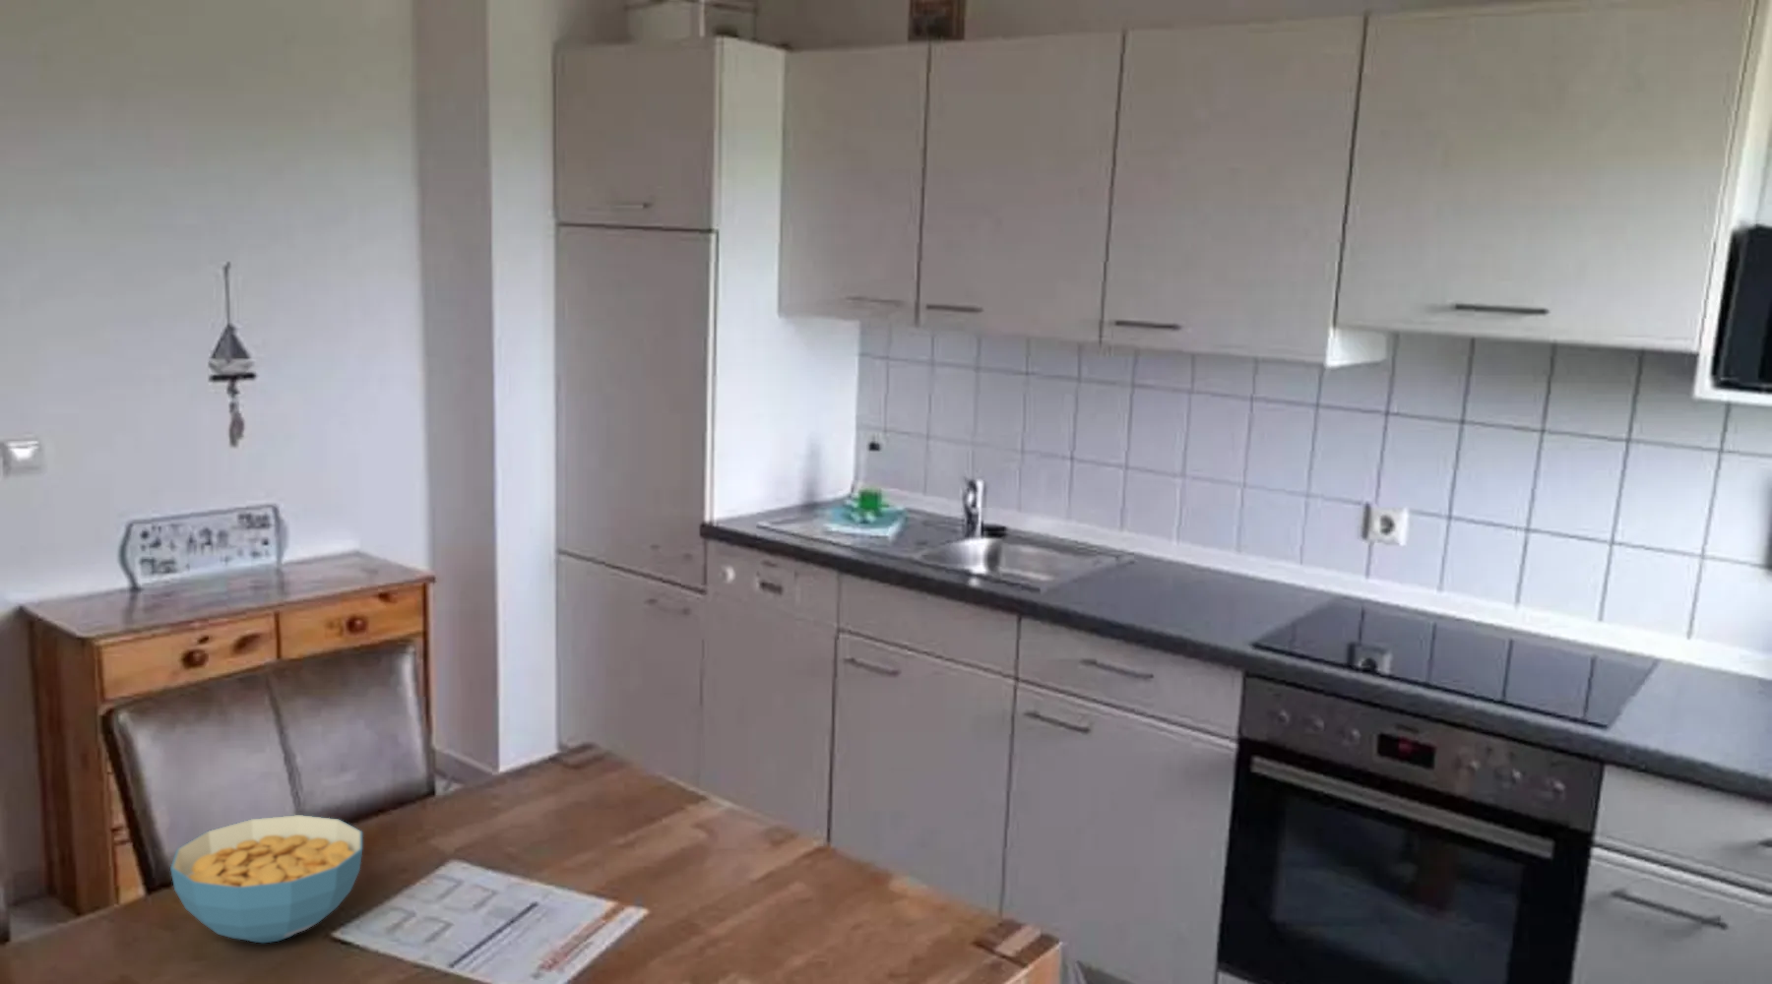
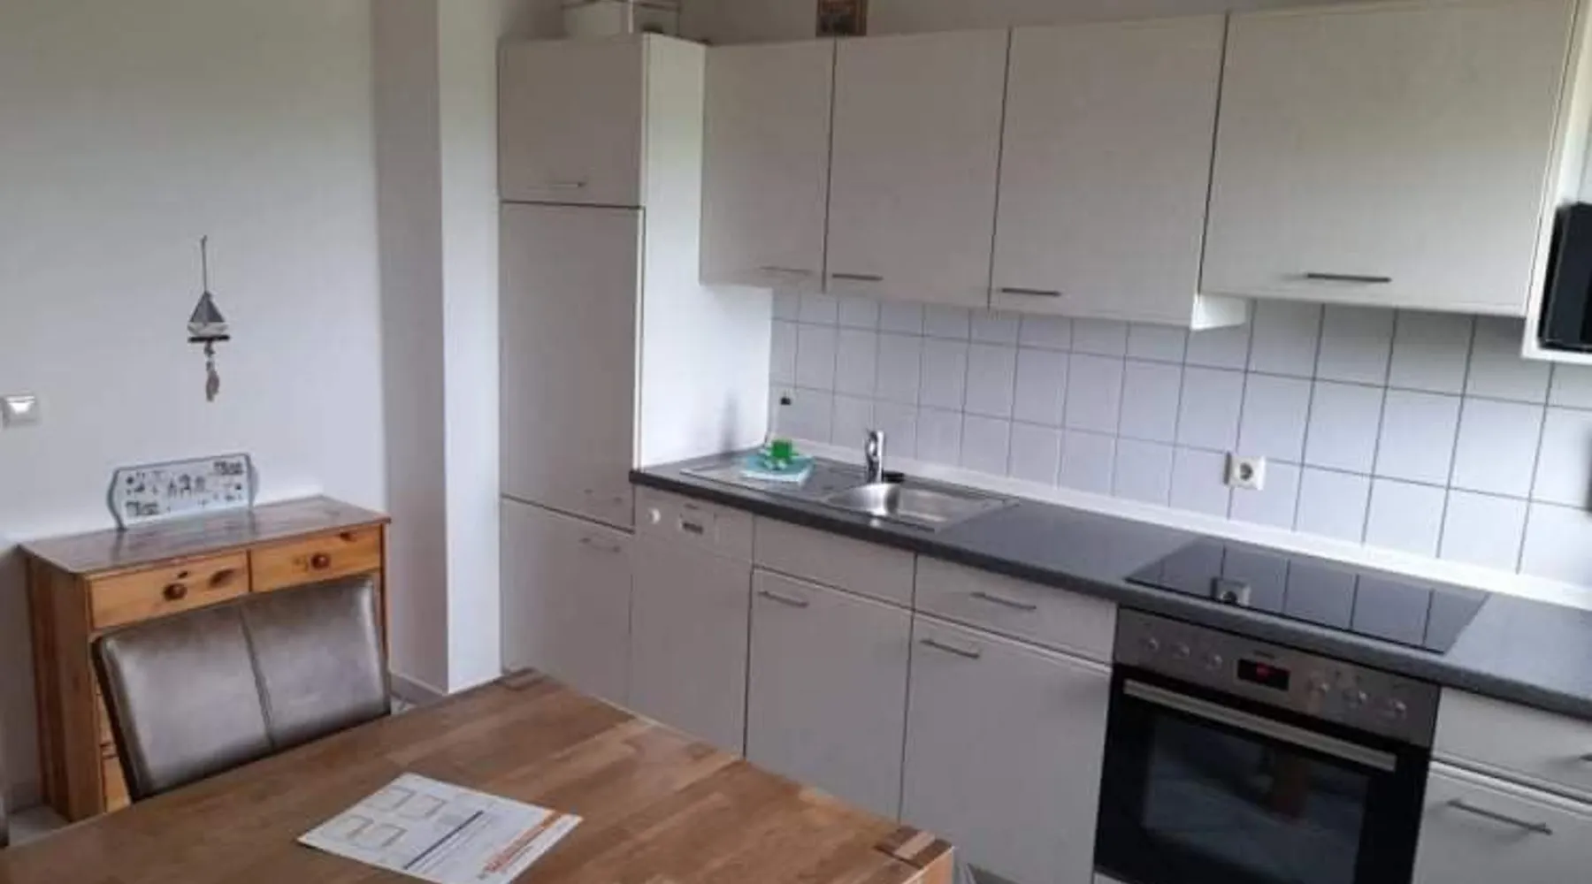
- cereal bowl (270, 889)
